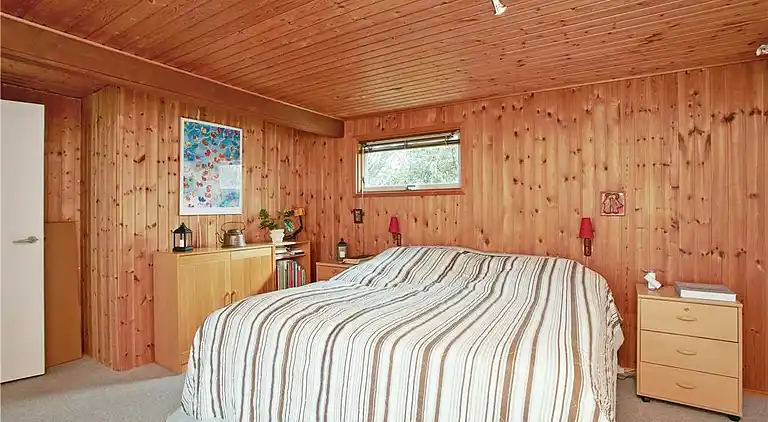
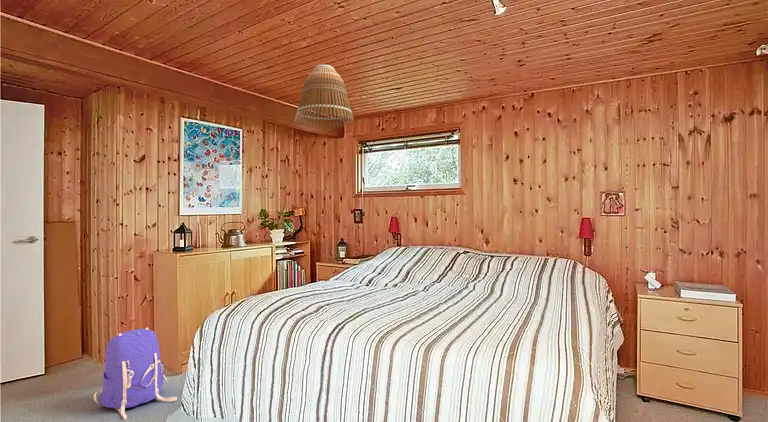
+ lamp shade (325, 94)
+ backpack (138, 366)
